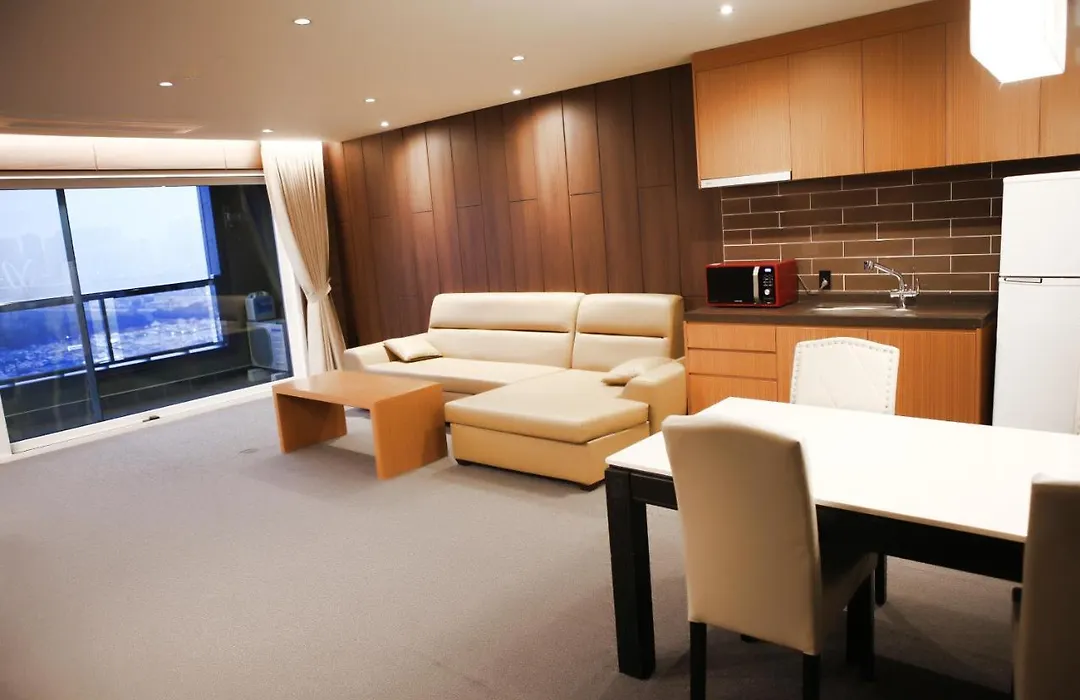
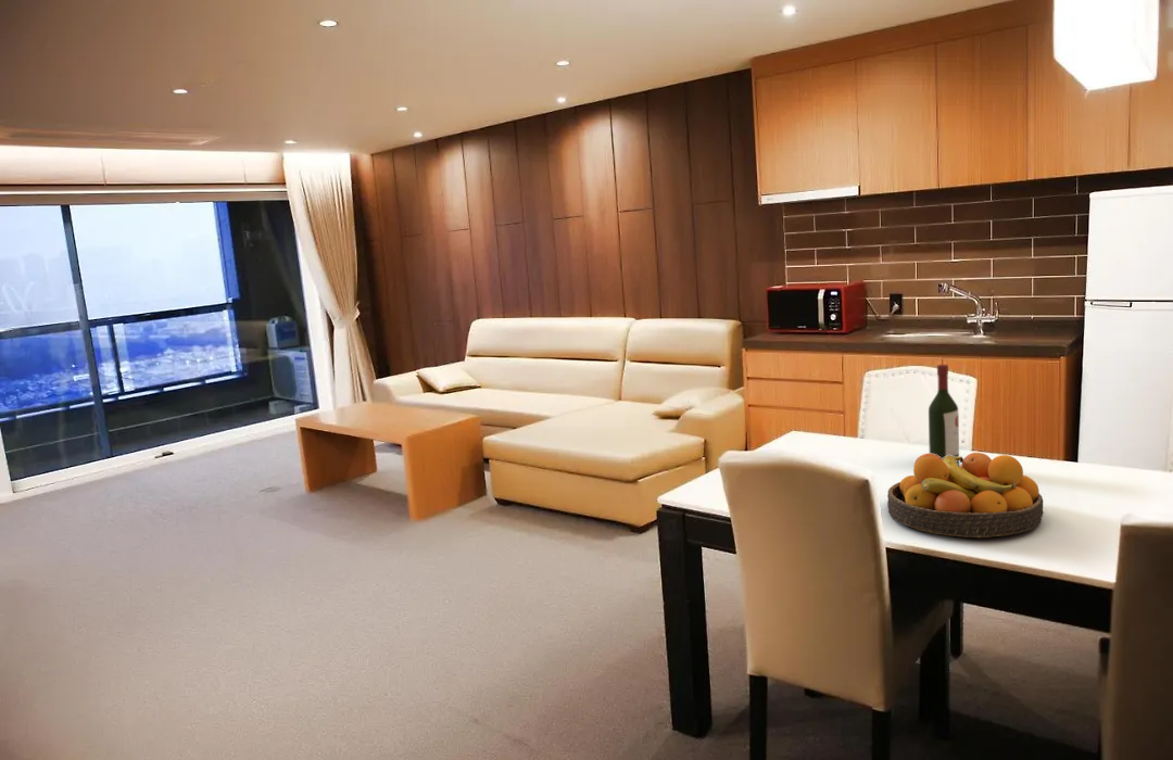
+ fruit bowl (962, 483)
+ wine bottle (943, 416)
